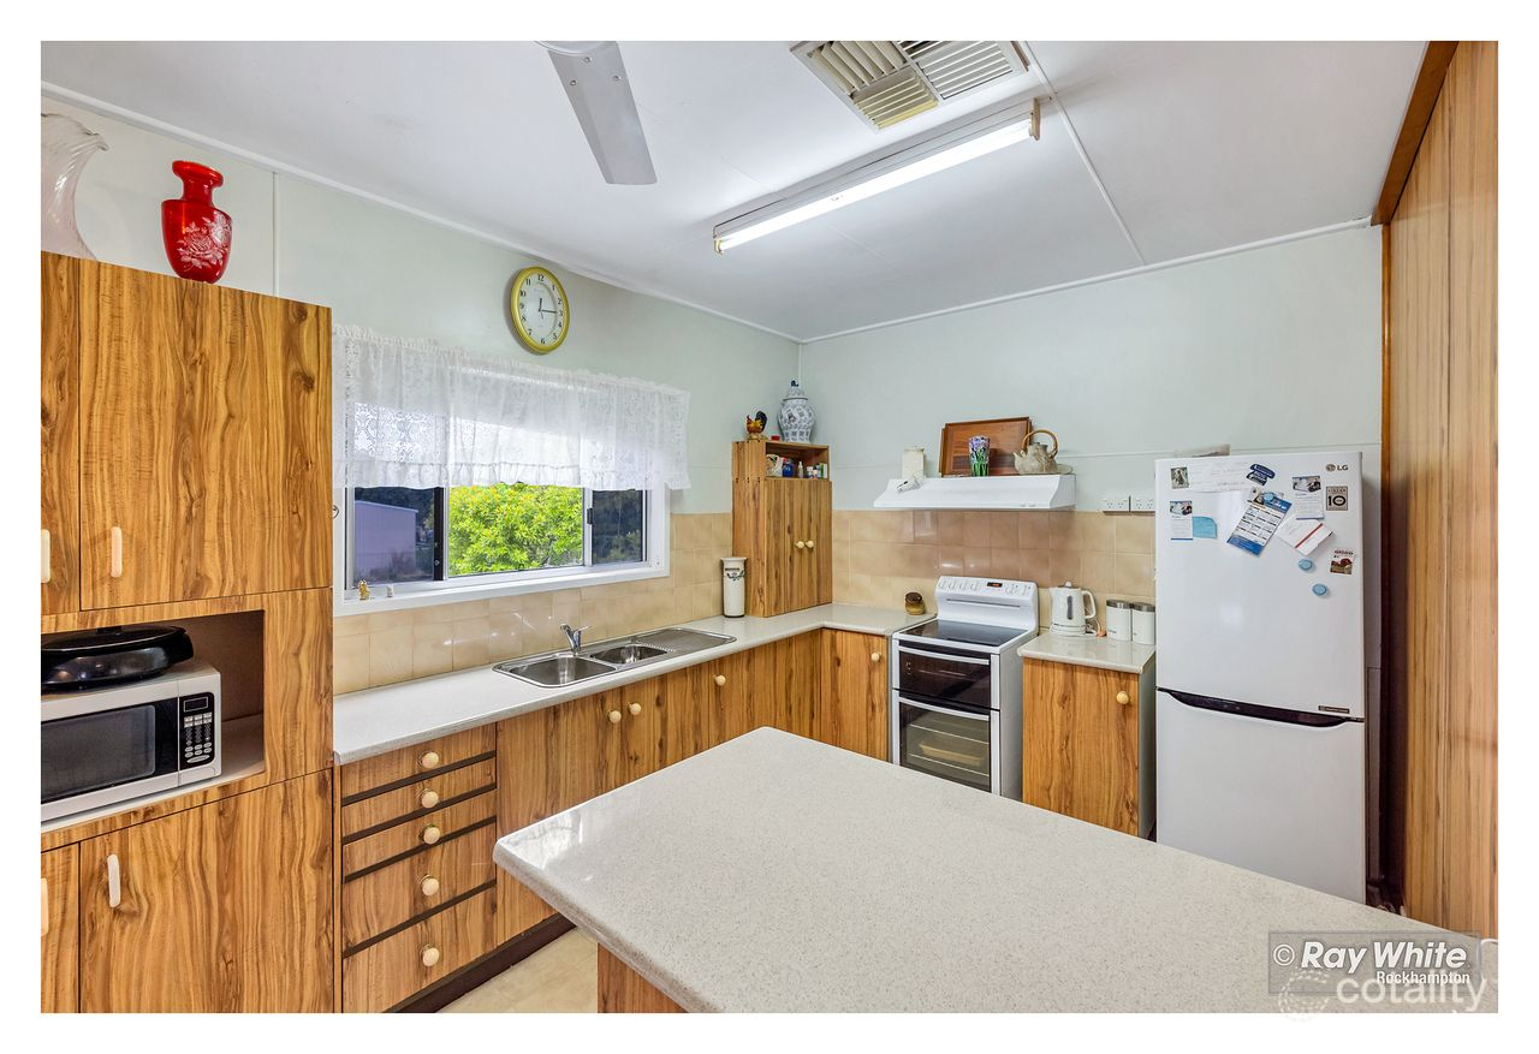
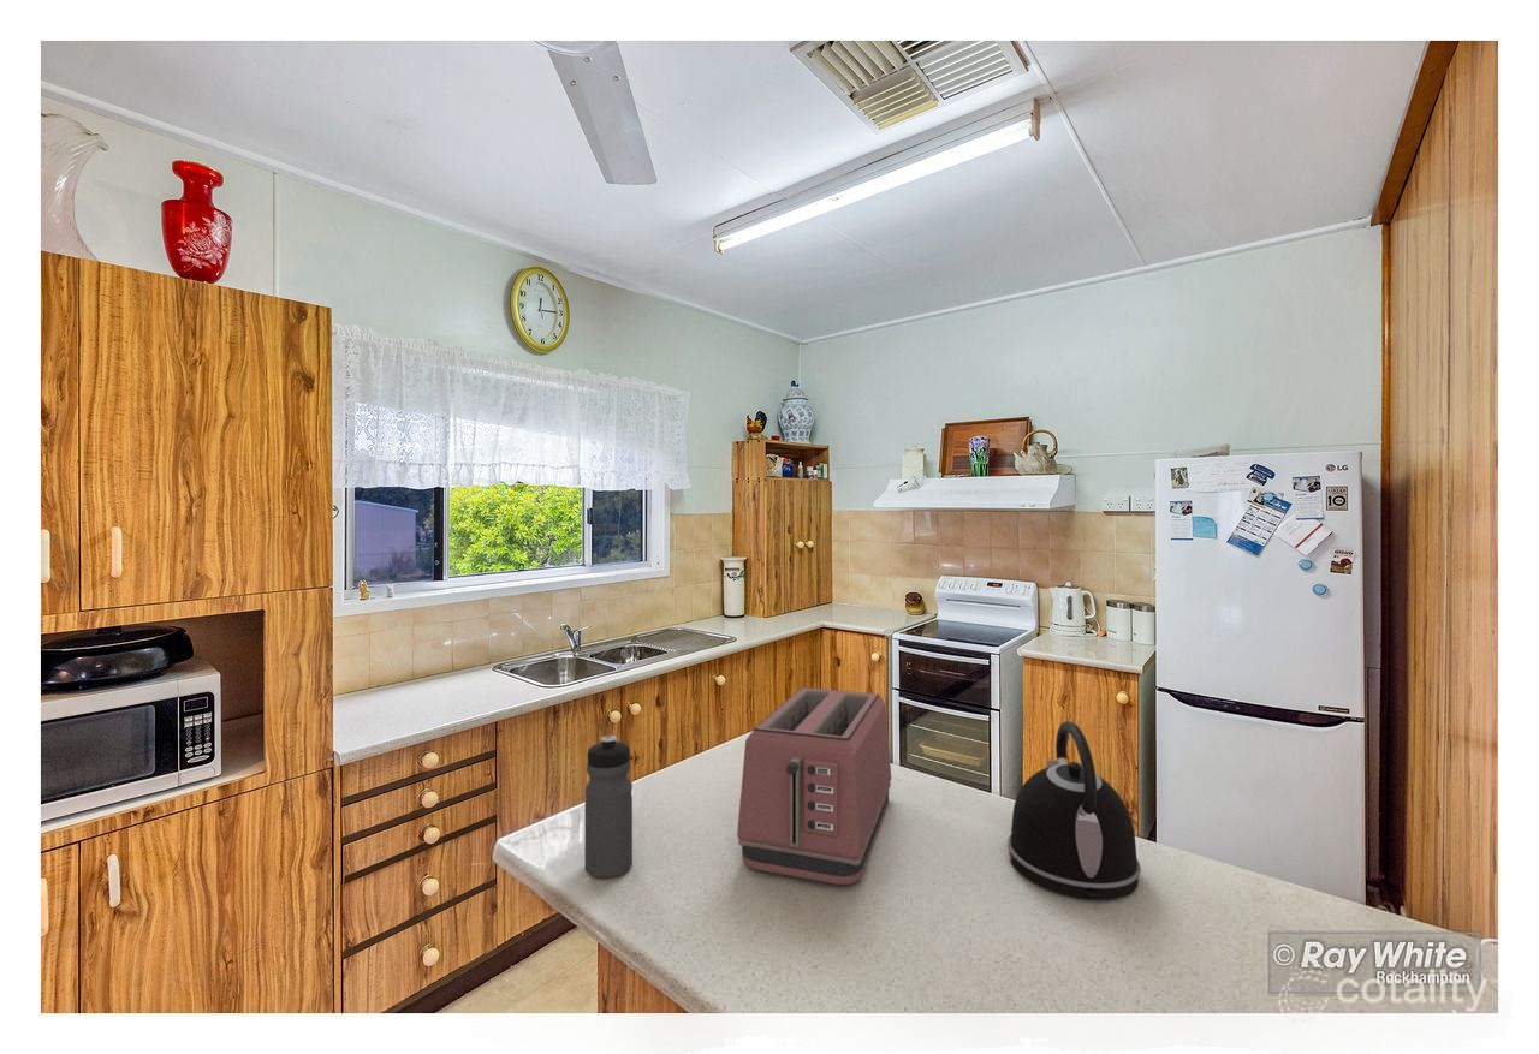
+ toaster (820, 770)
+ kettle (1071, 794)
+ water bottle (608, 802)
